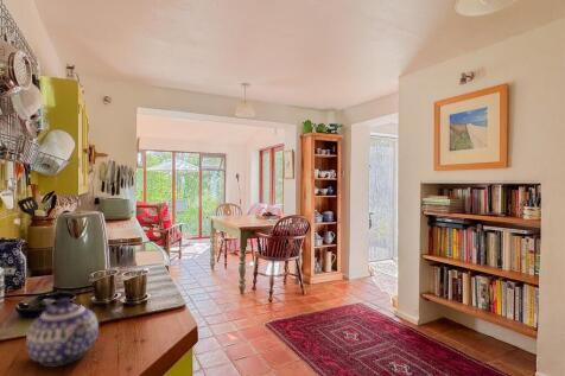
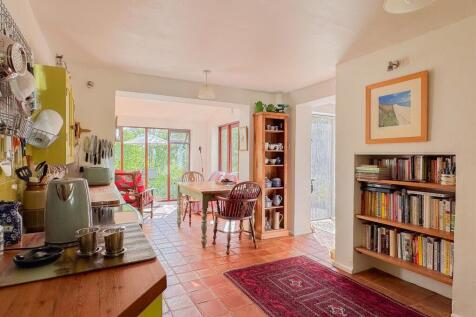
- teapot (63, 326)
